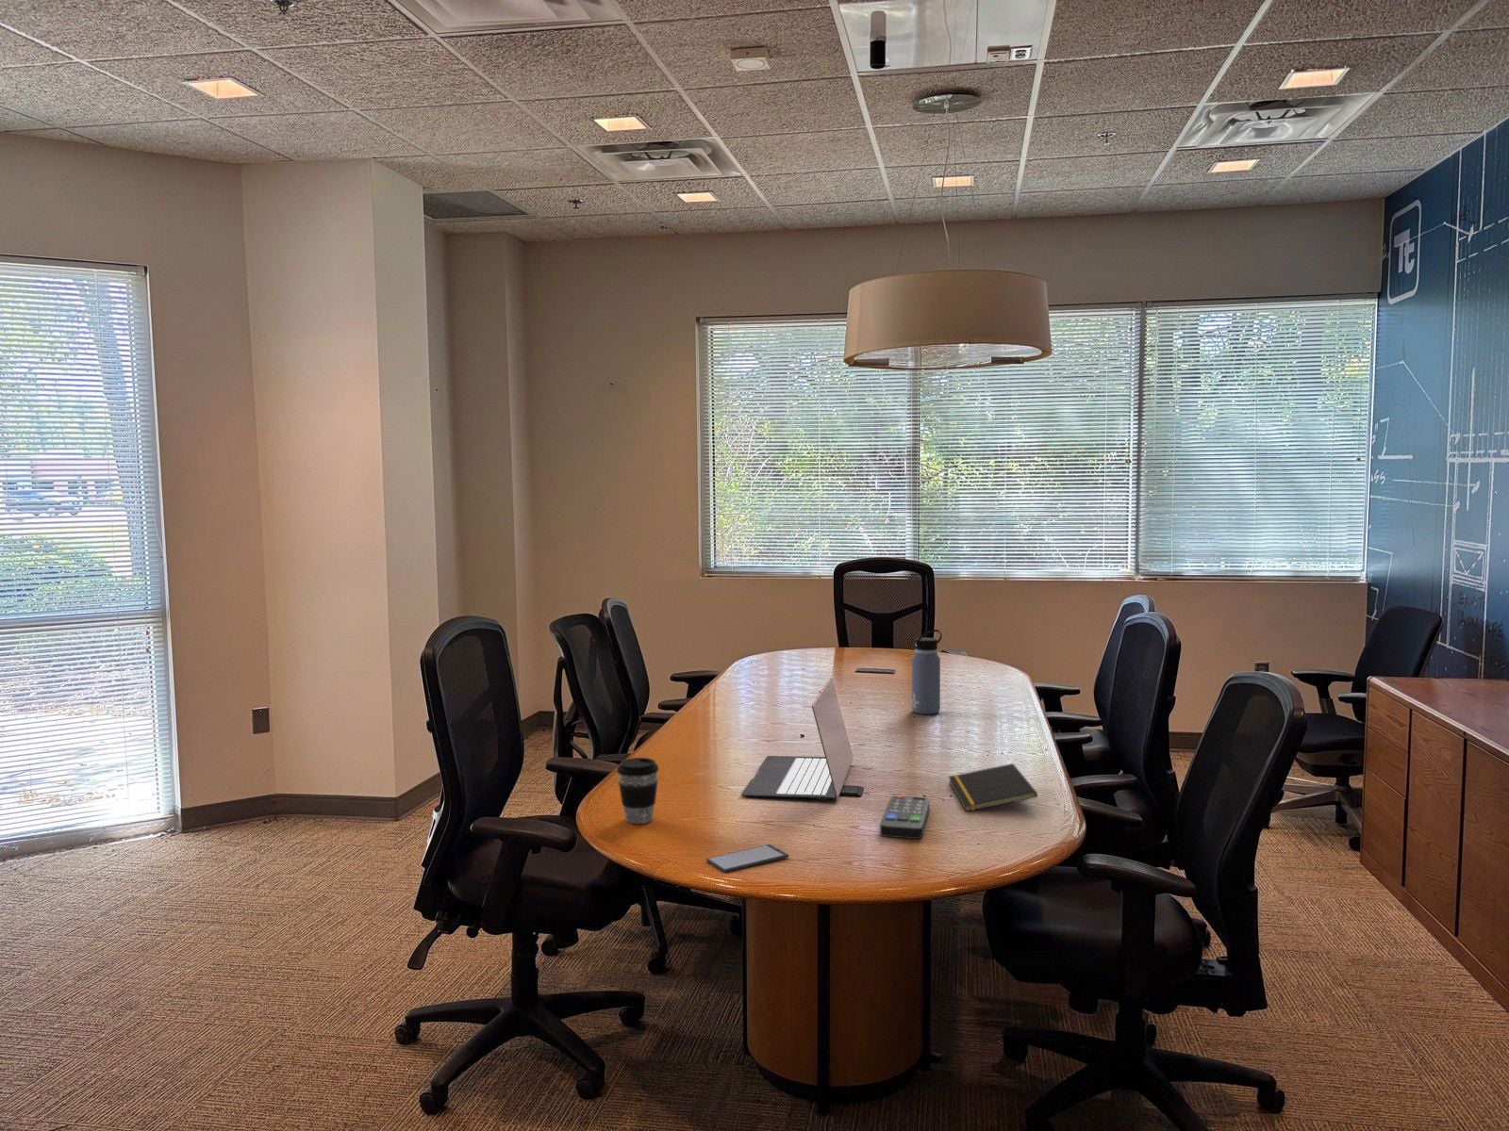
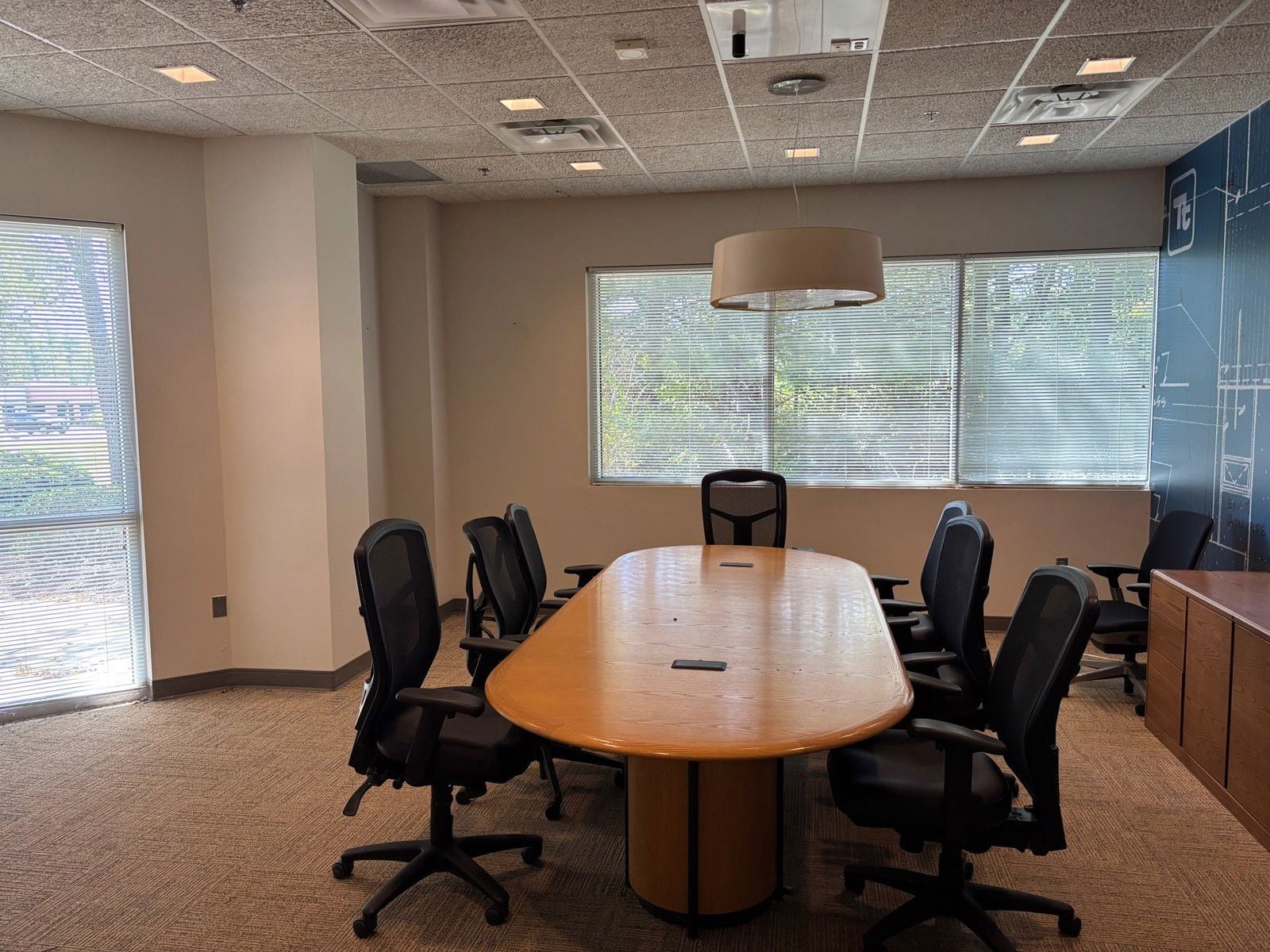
- notepad (990, 786)
- water bottle (926, 670)
- remote control (905, 814)
- coffee cup (638, 791)
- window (747, 857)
- laptop (817, 729)
